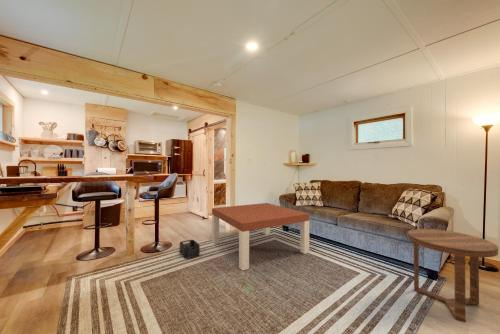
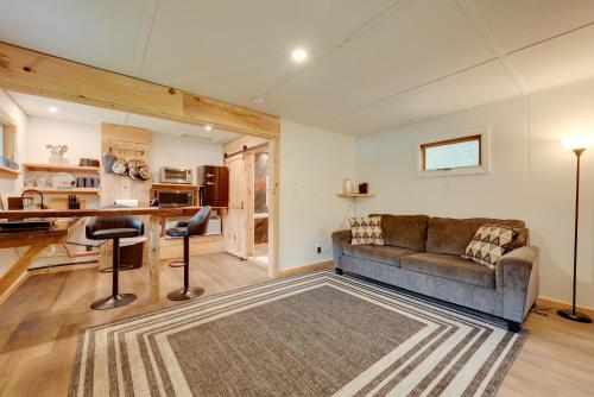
- side table (455, 270)
- storage bin (189, 248)
- coffee table (257, 228)
